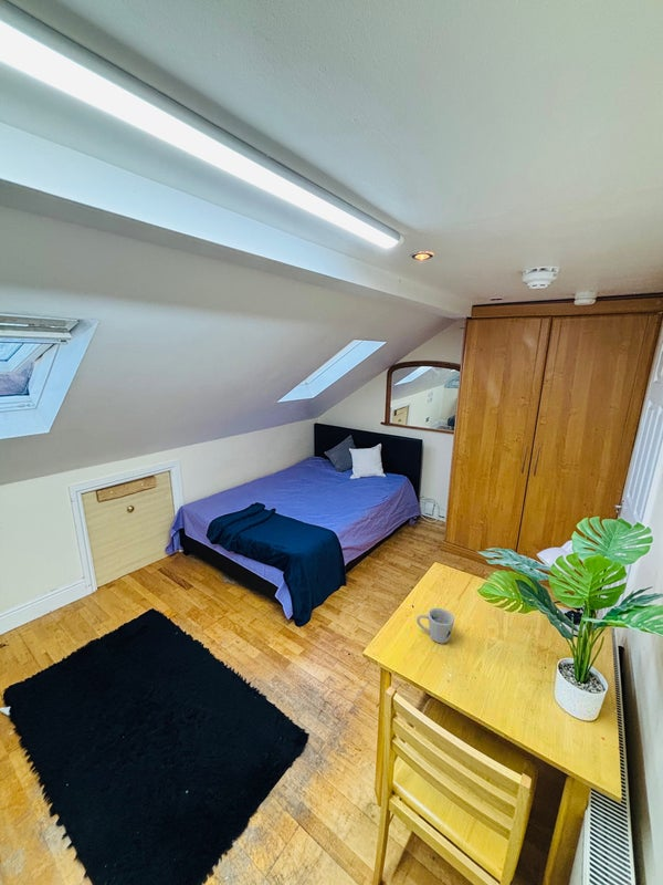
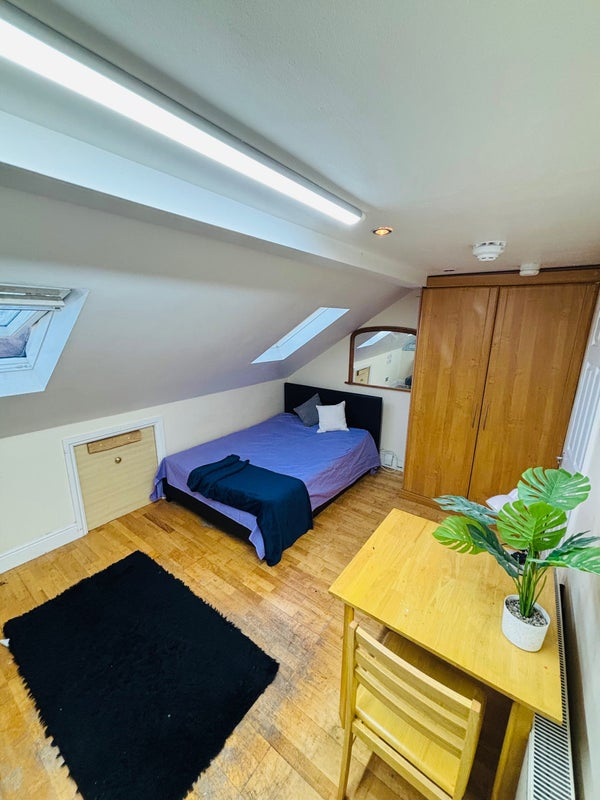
- mug (434, 625)
